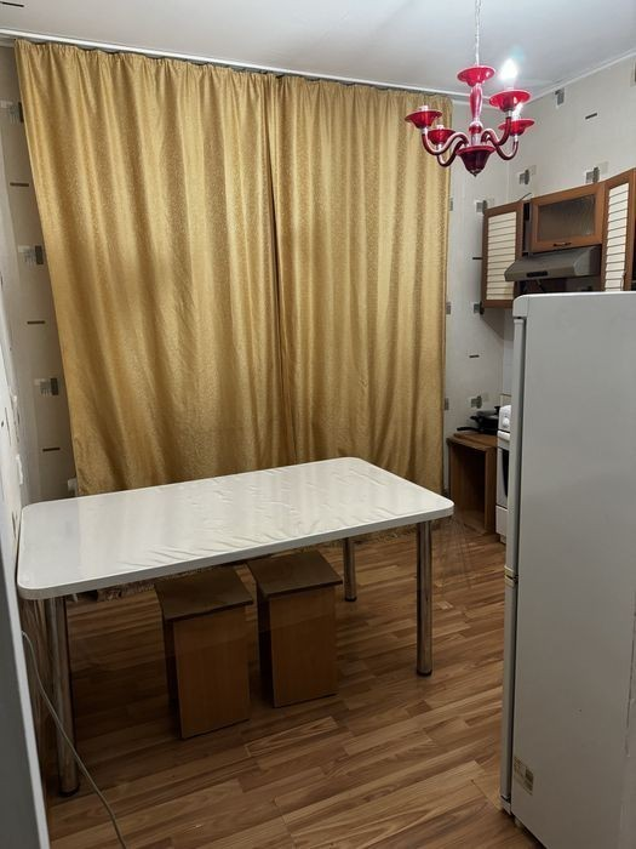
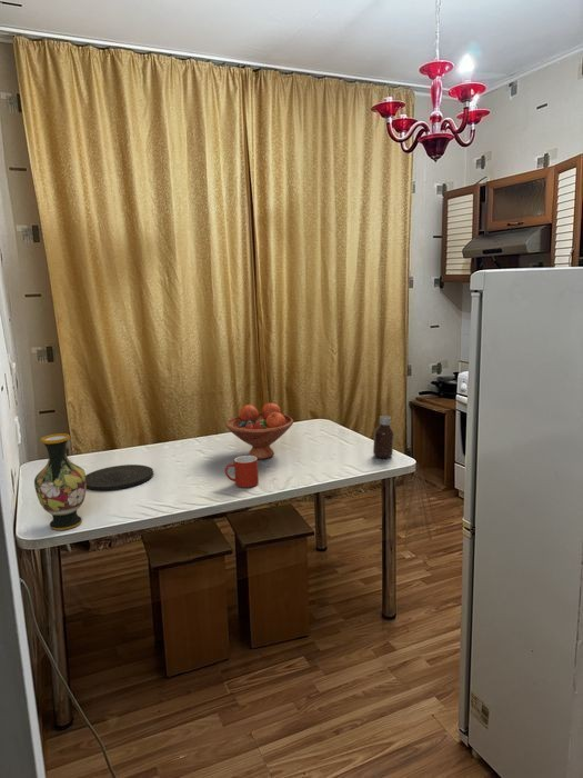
+ plate (118, 475)
+ vase (60, 480)
+ mug (241, 471)
+ bottle (383, 436)
+ fruit bowl (260, 431)
